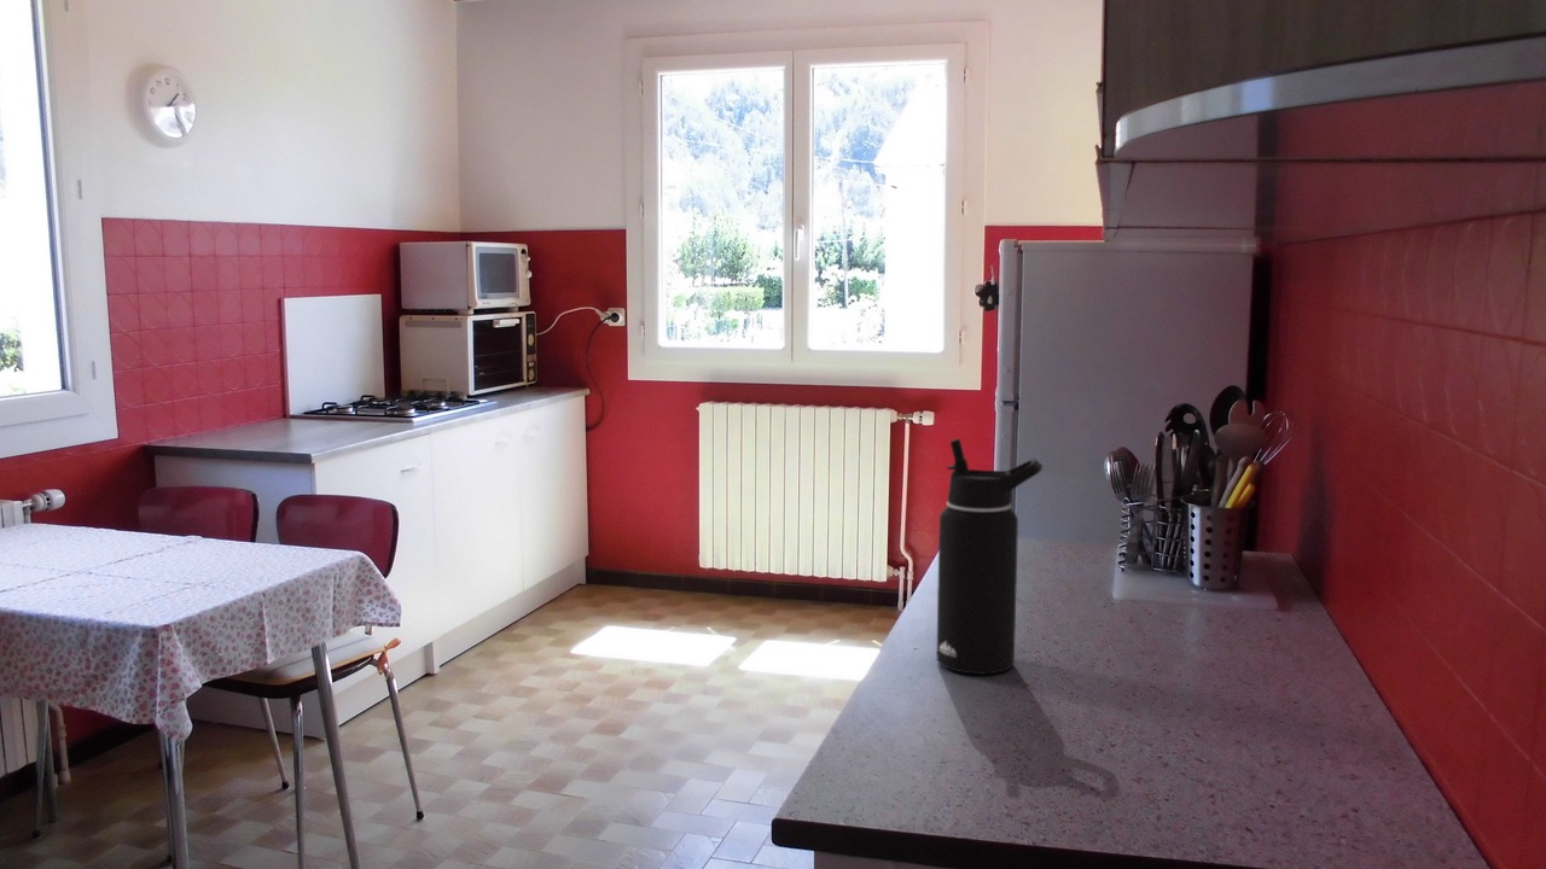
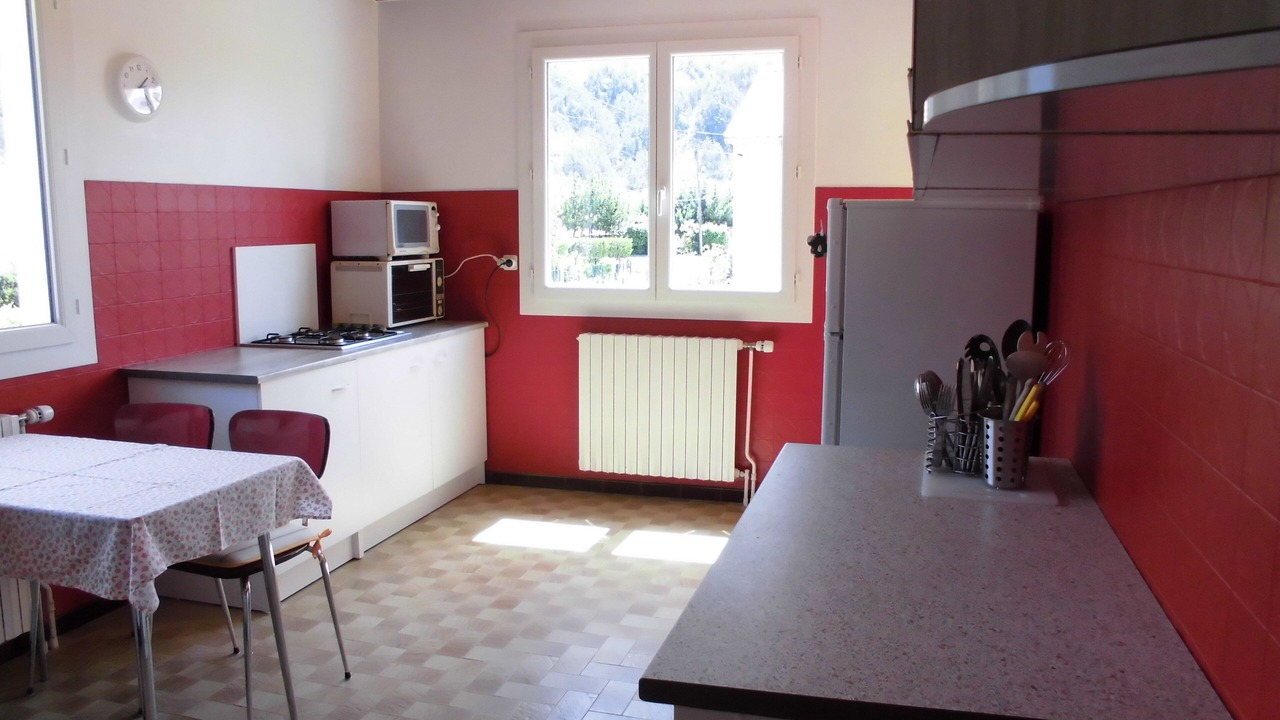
- water bottle (988, 553)
